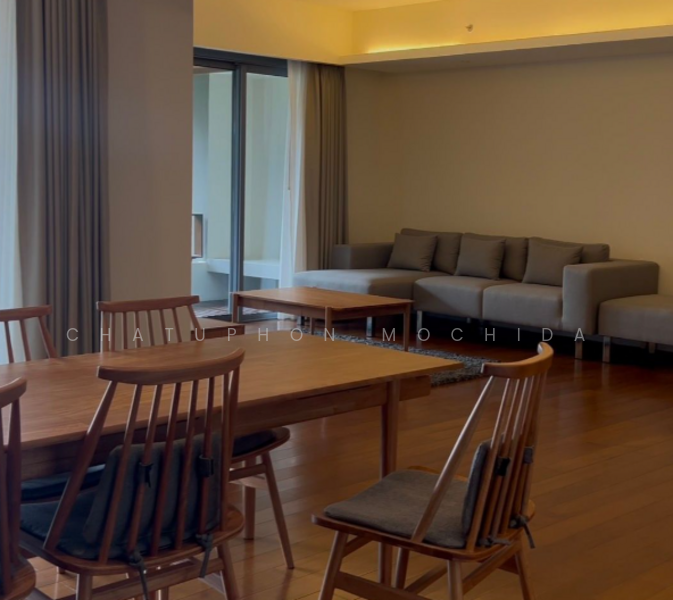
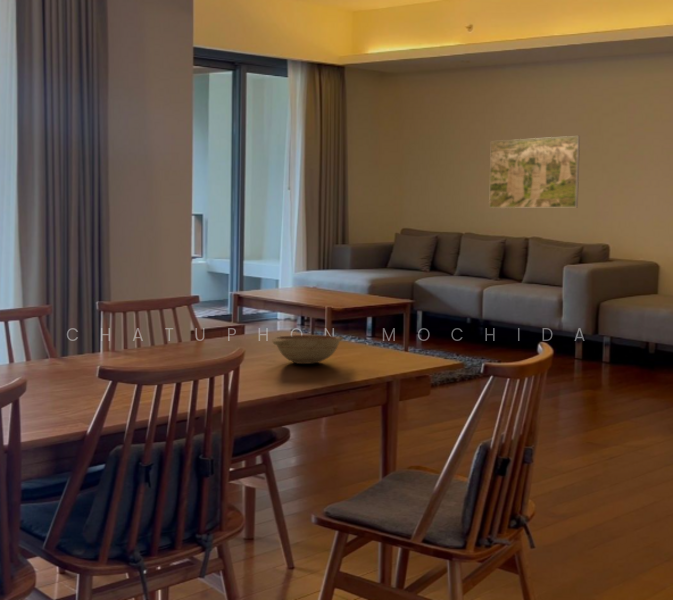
+ decorative bowl (307, 349)
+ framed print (532, 173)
